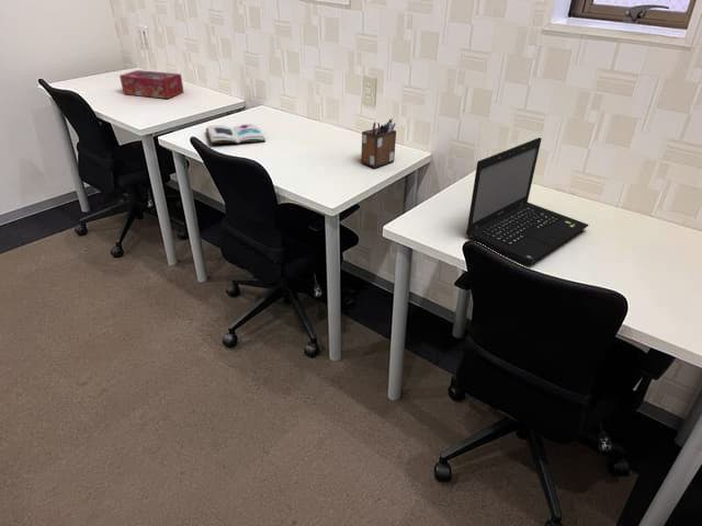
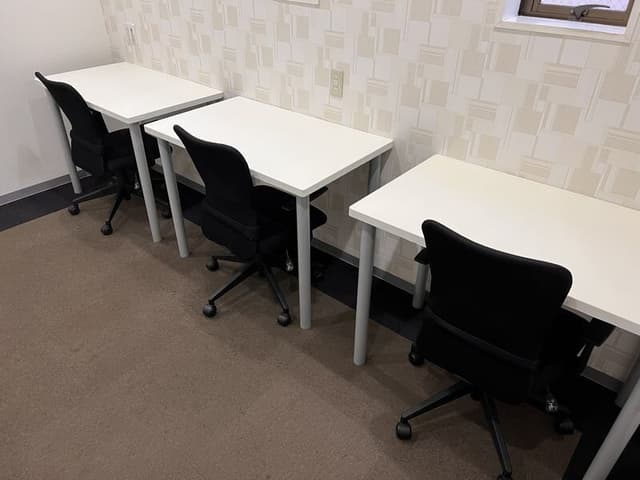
- book (235, 133)
- tissue box (151, 83)
- desk organizer (378, 140)
- laptop (533, 204)
